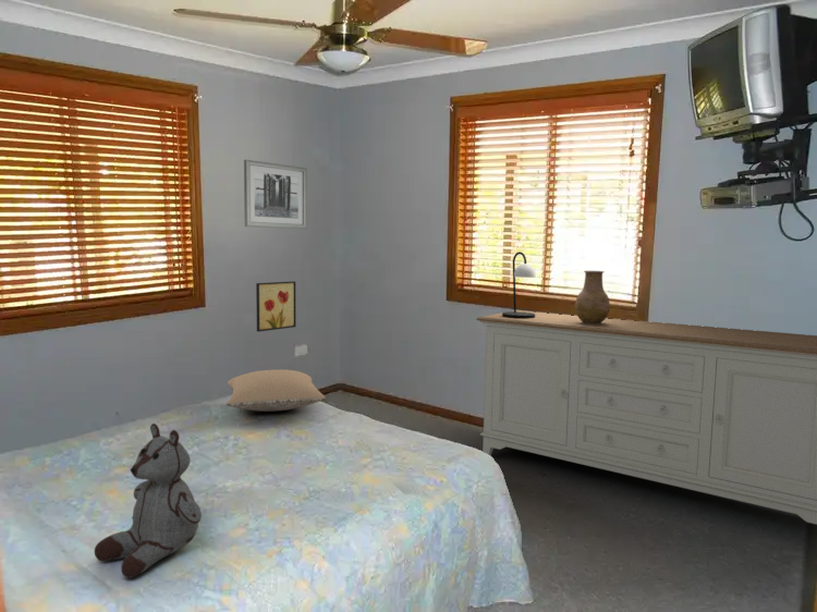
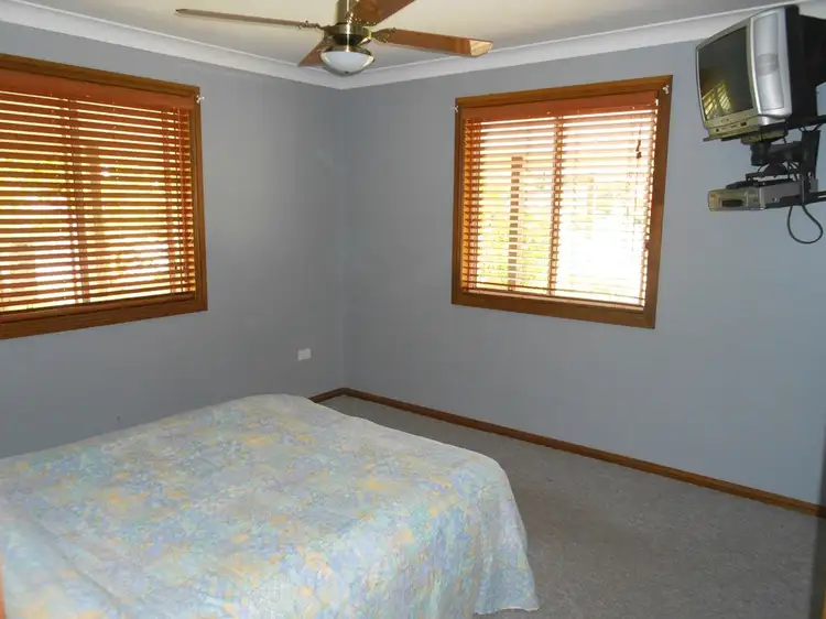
- wall art (276, 305)
- table lamp (514, 283)
- wall art (277, 196)
- sideboard (645, 406)
- vase (593, 296)
- pillow (273, 390)
- stuffed bear (147, 493)
